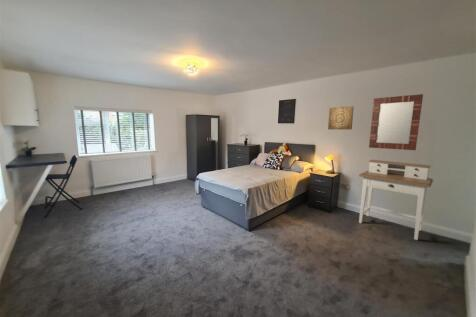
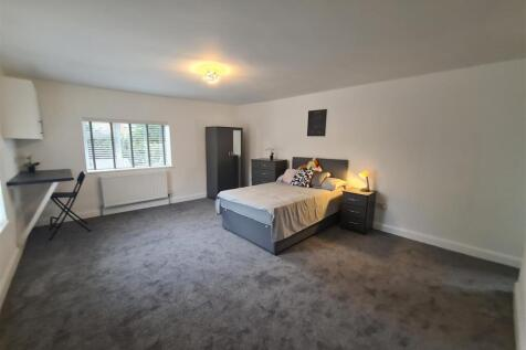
- wall art (340, 118)
- desk (394, 191)
- home mirror (393, 123)
